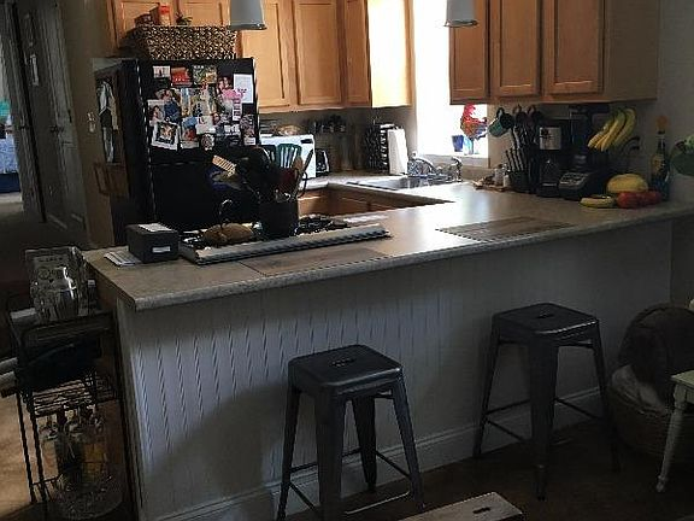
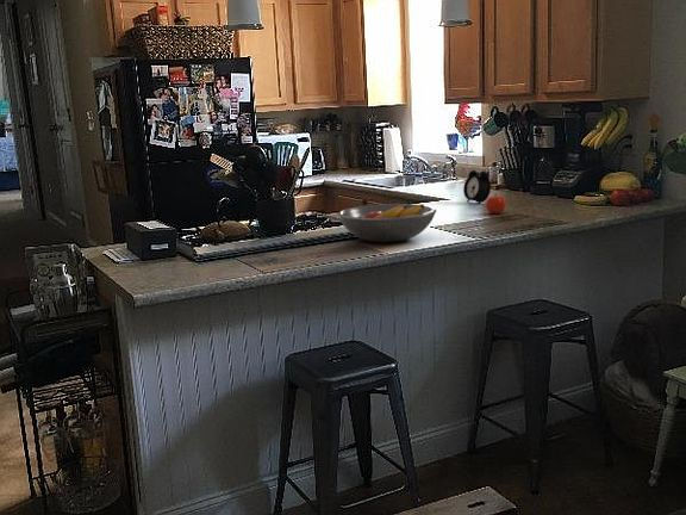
+ apple (495, 203)
+ alarm clock (476, 186)
+ fruit bowl (386, 221)
